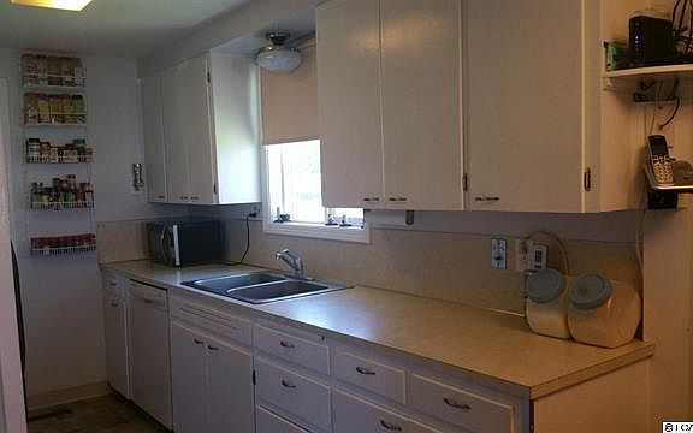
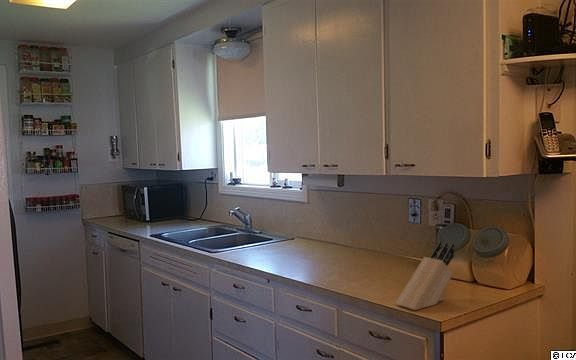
+ knife block (427, 273)
